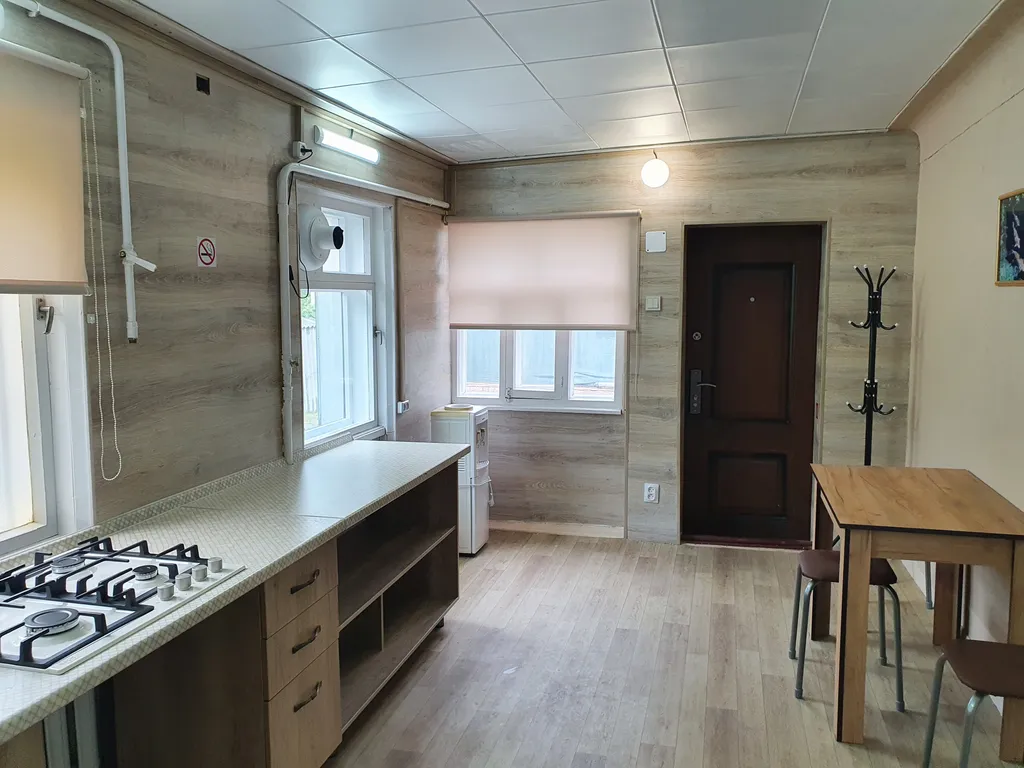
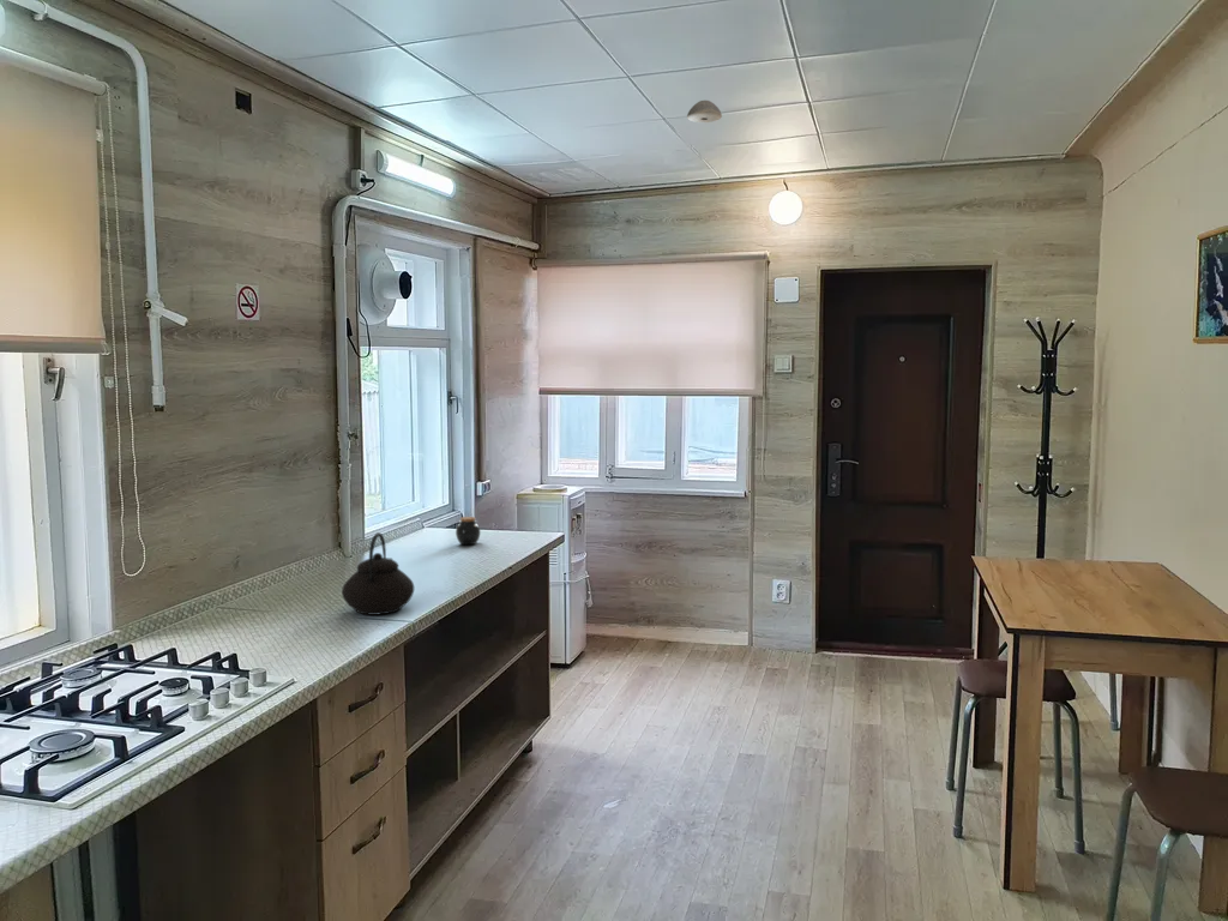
+ teapot (379, 570)
+ jar (468, 530)
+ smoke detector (704, 110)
